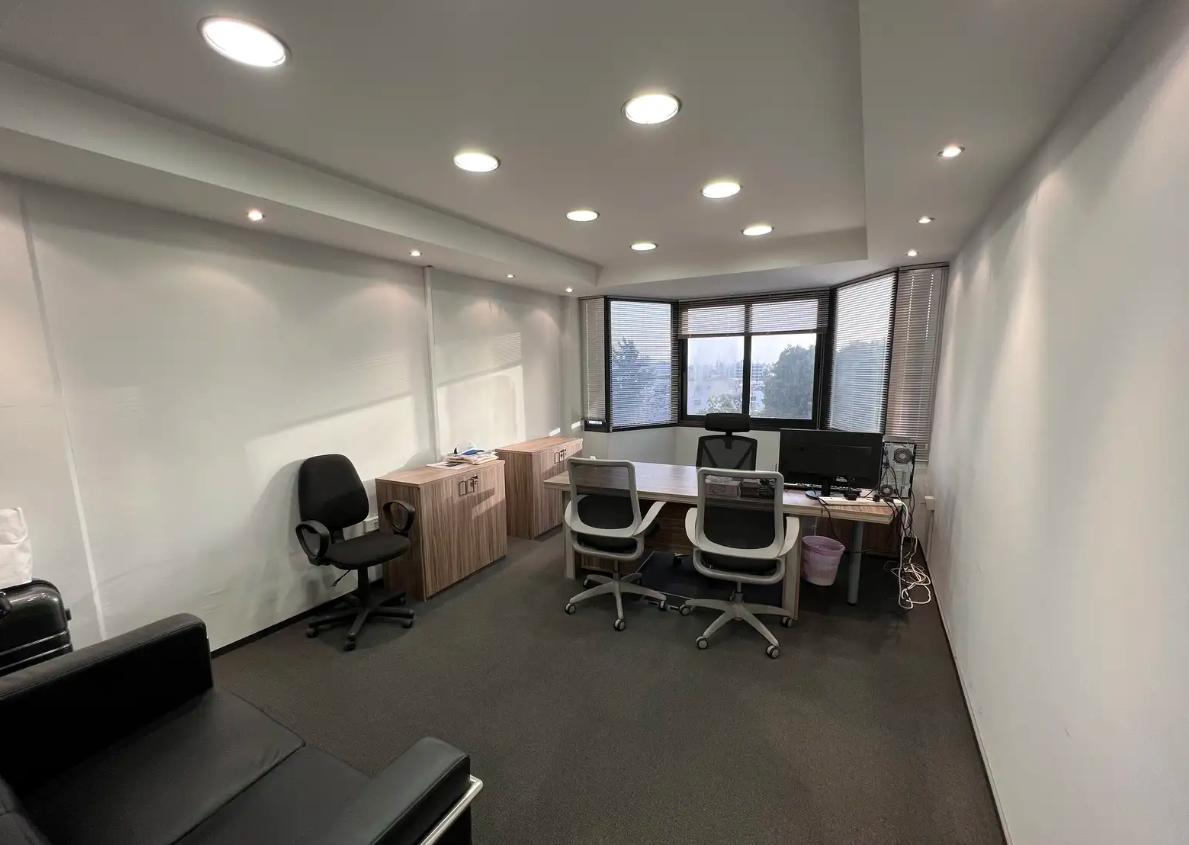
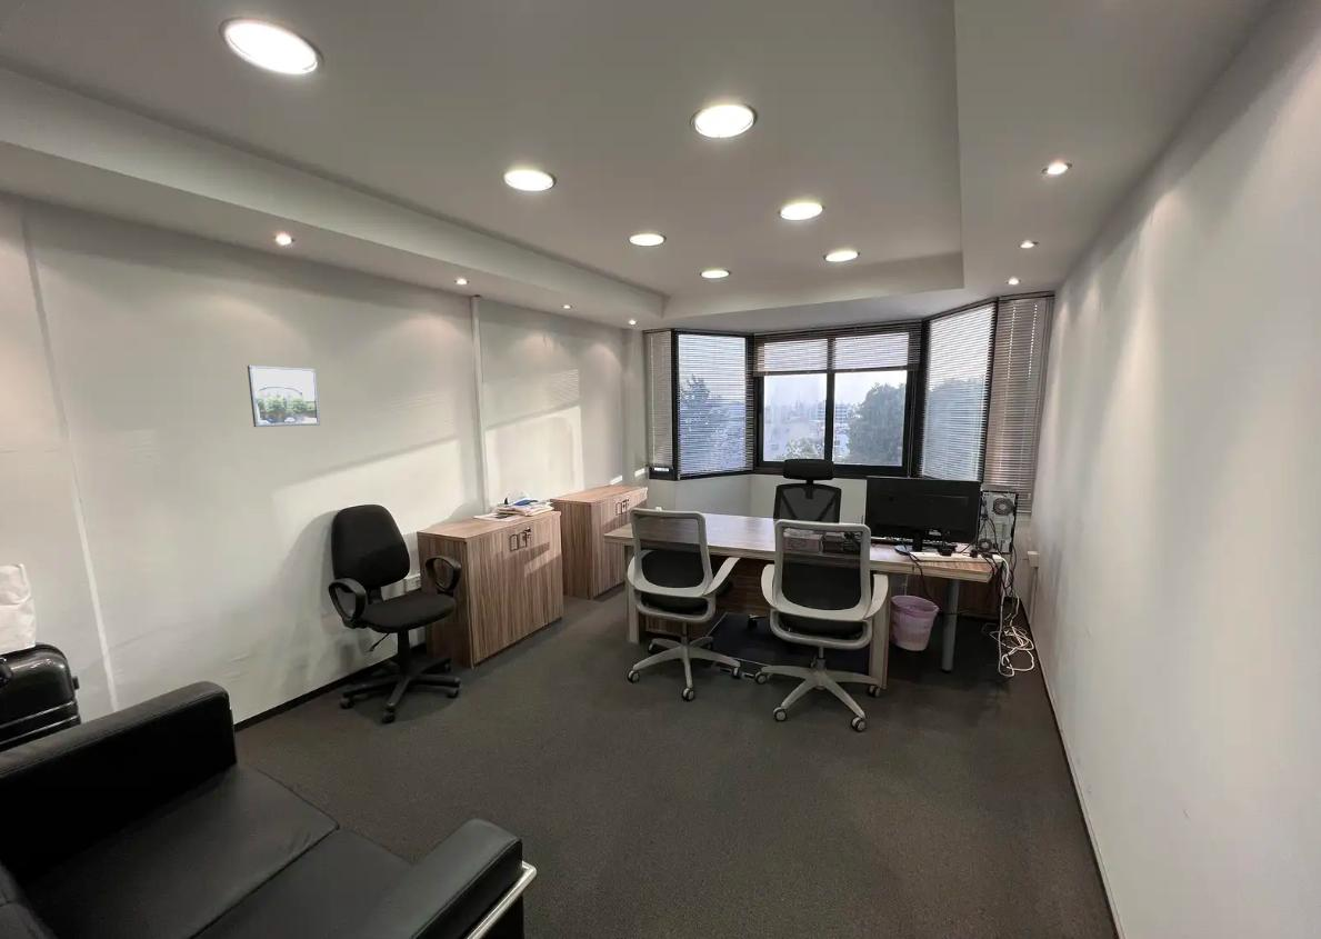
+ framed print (286, 397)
